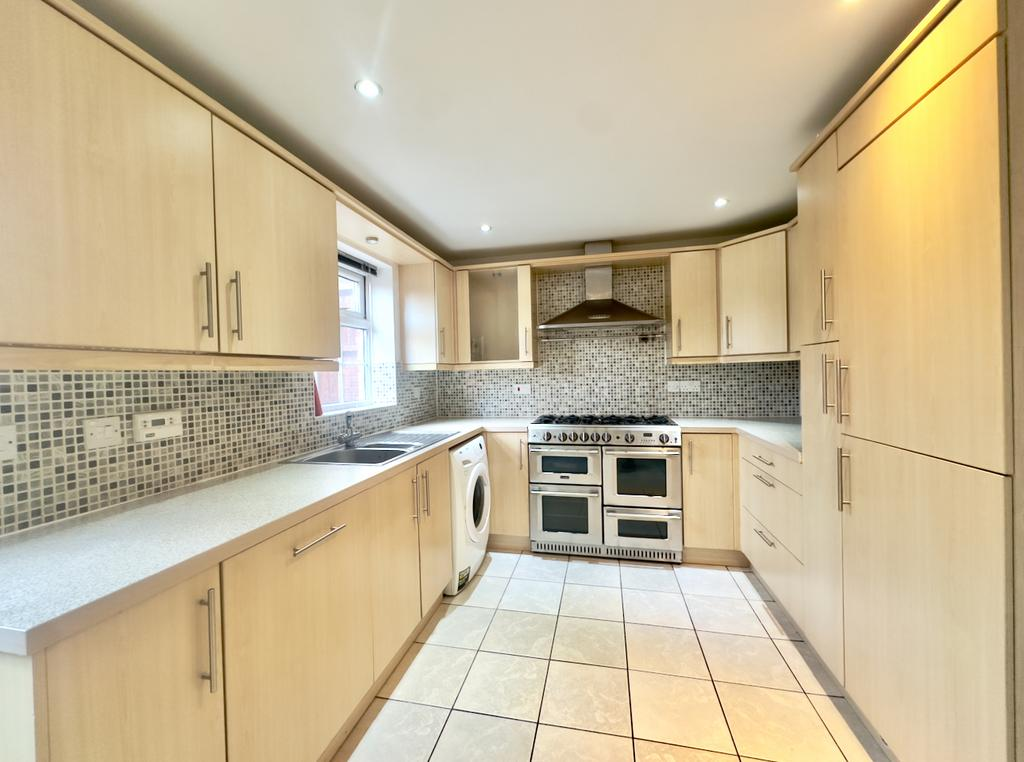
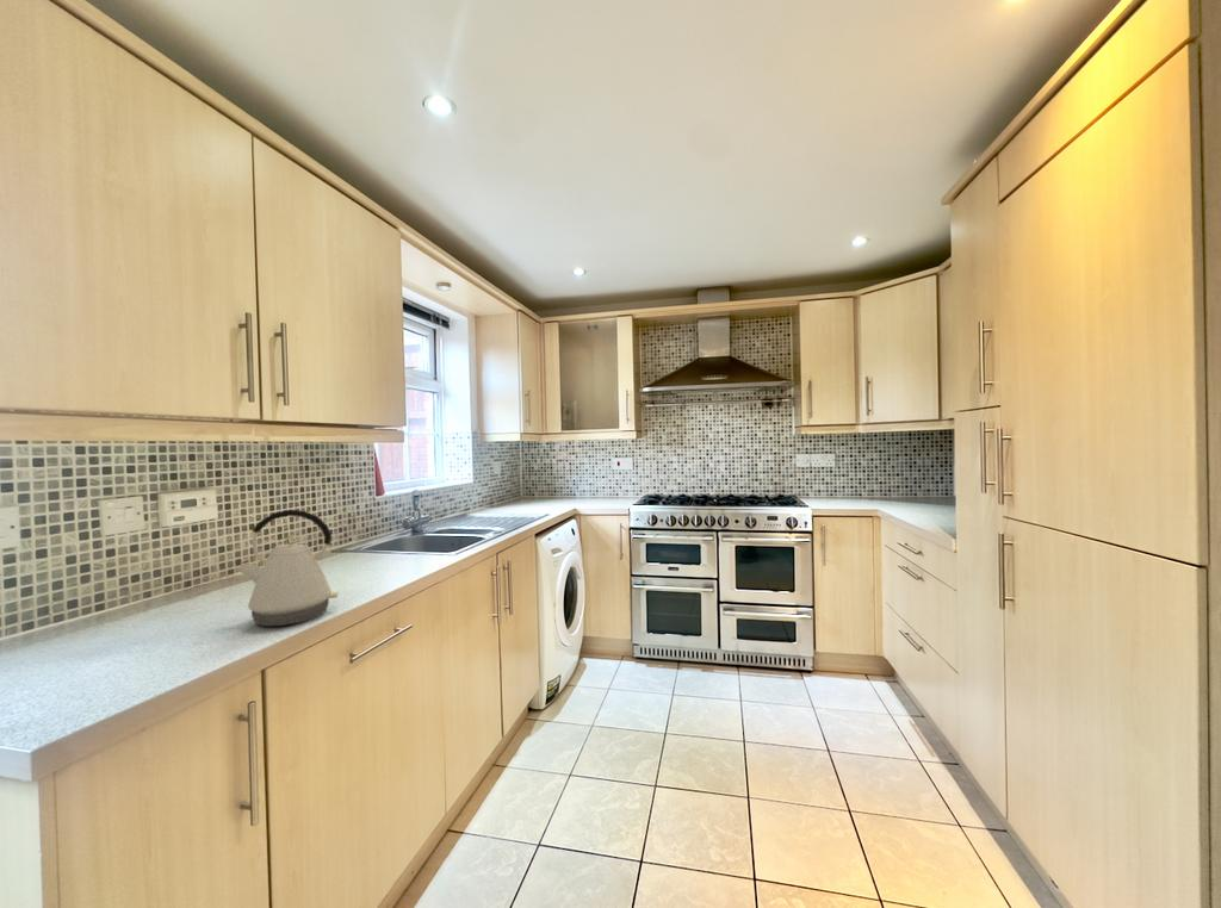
+ kettle (287, 564)
